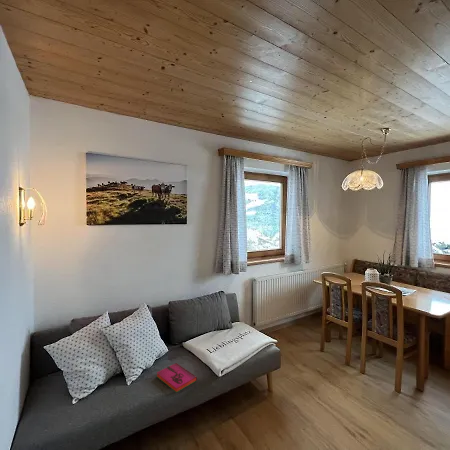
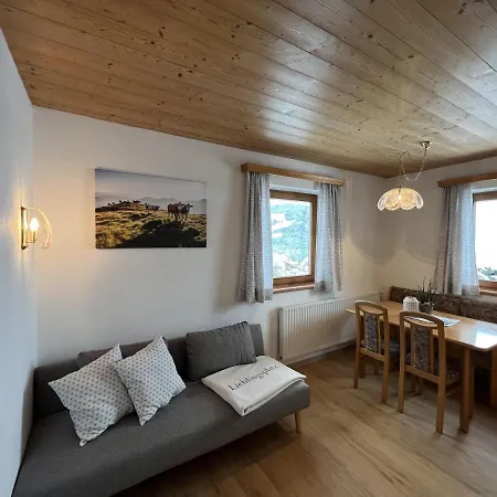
- hardback book (176, 376)
